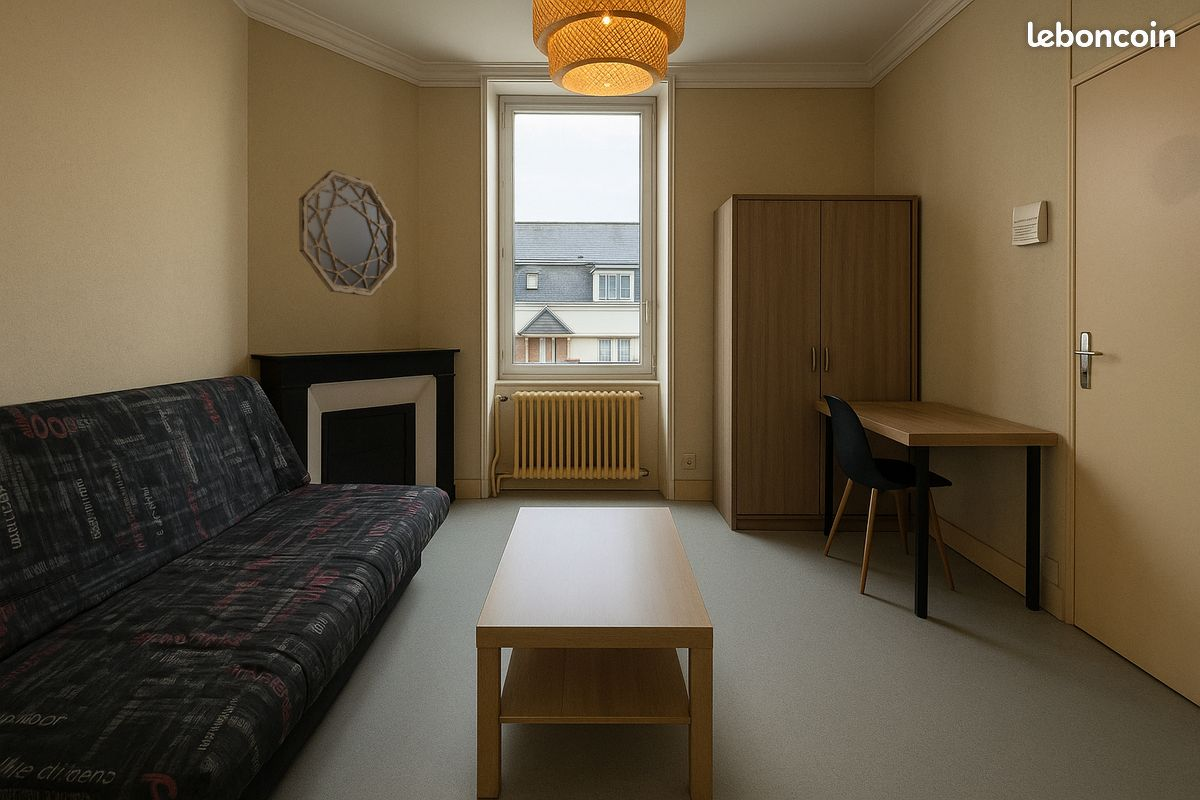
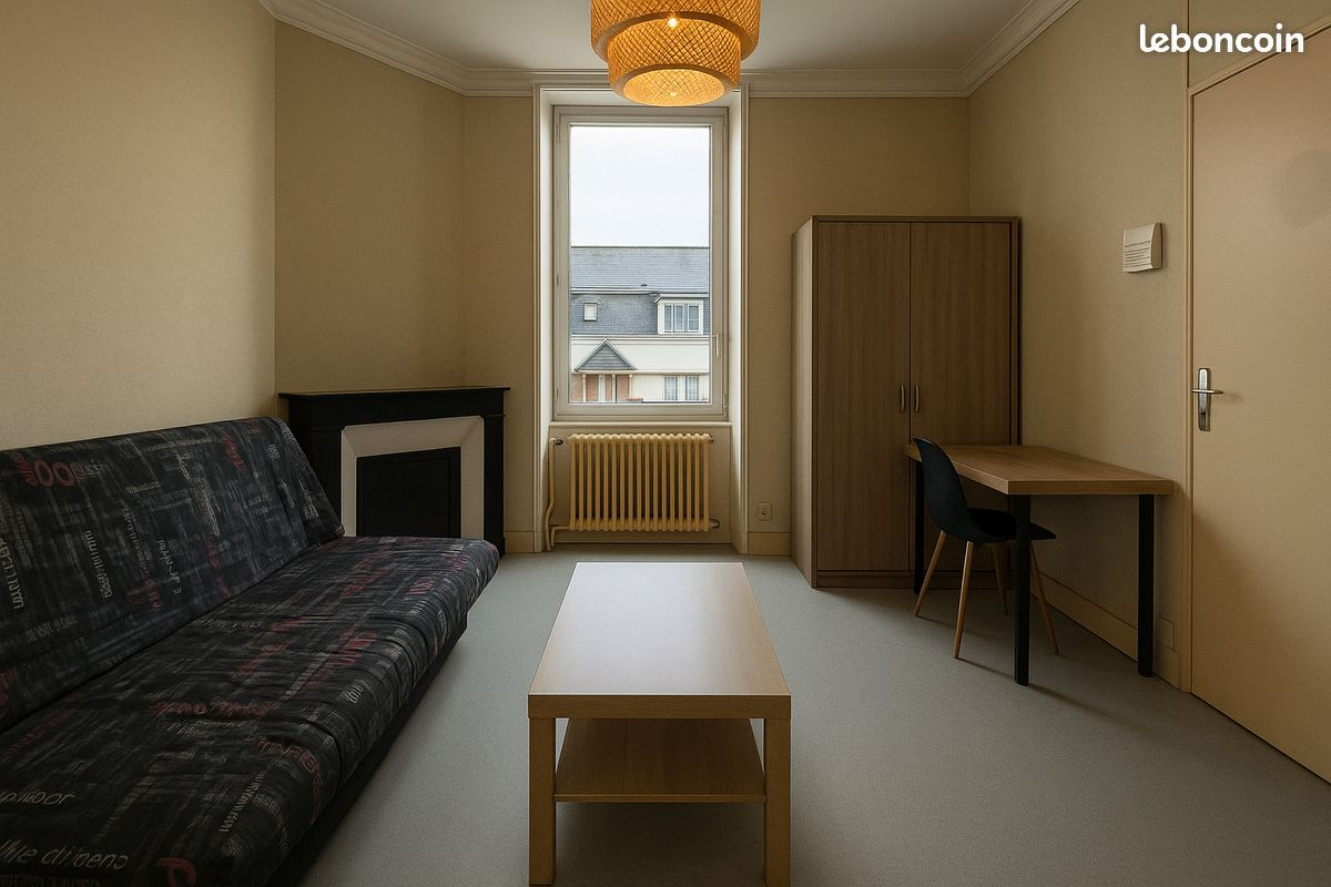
- home mirror (351, 235)
